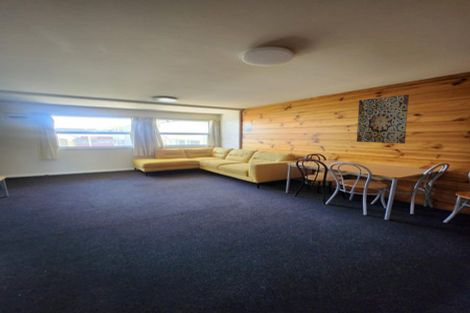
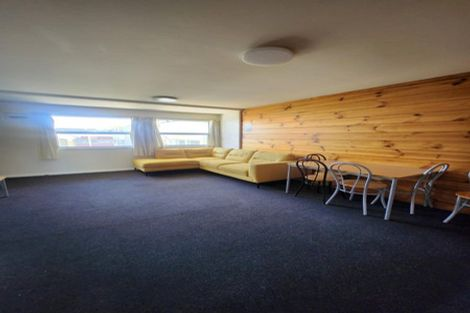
- wall art (380, 120)
